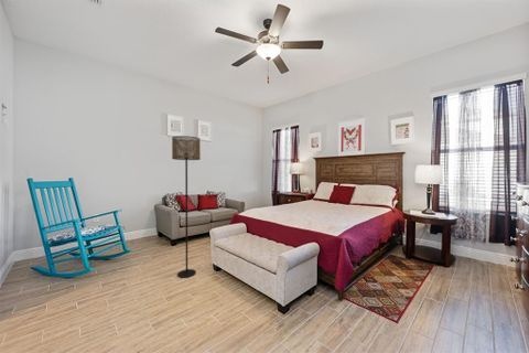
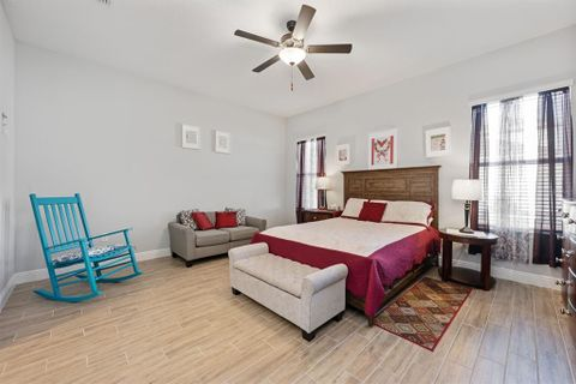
- floor lamp (186, 205)
